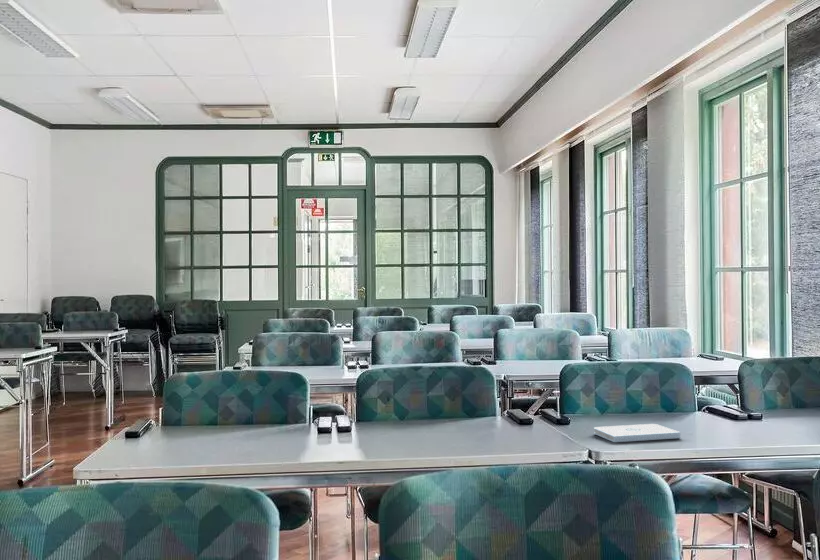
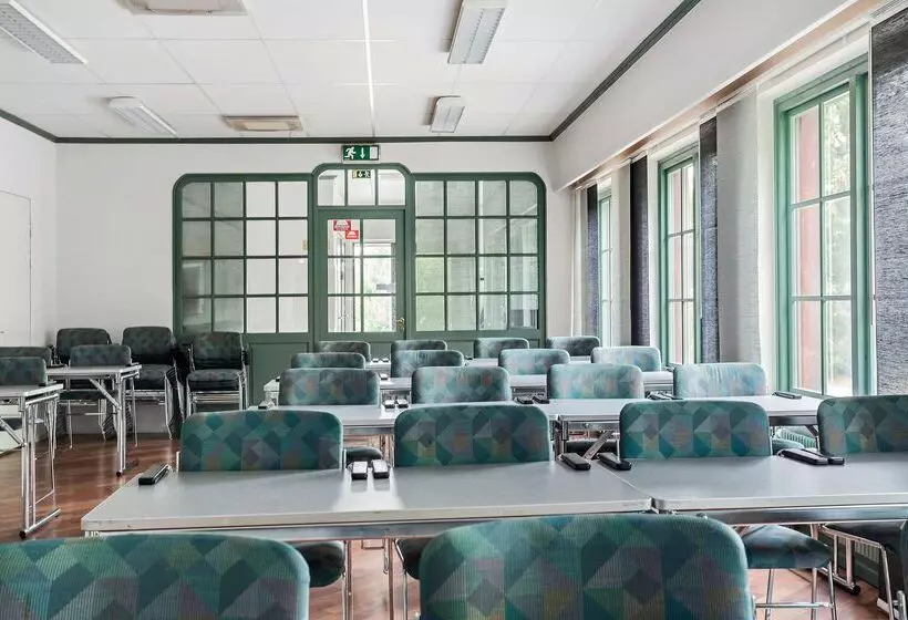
- notepad (635, 432)
